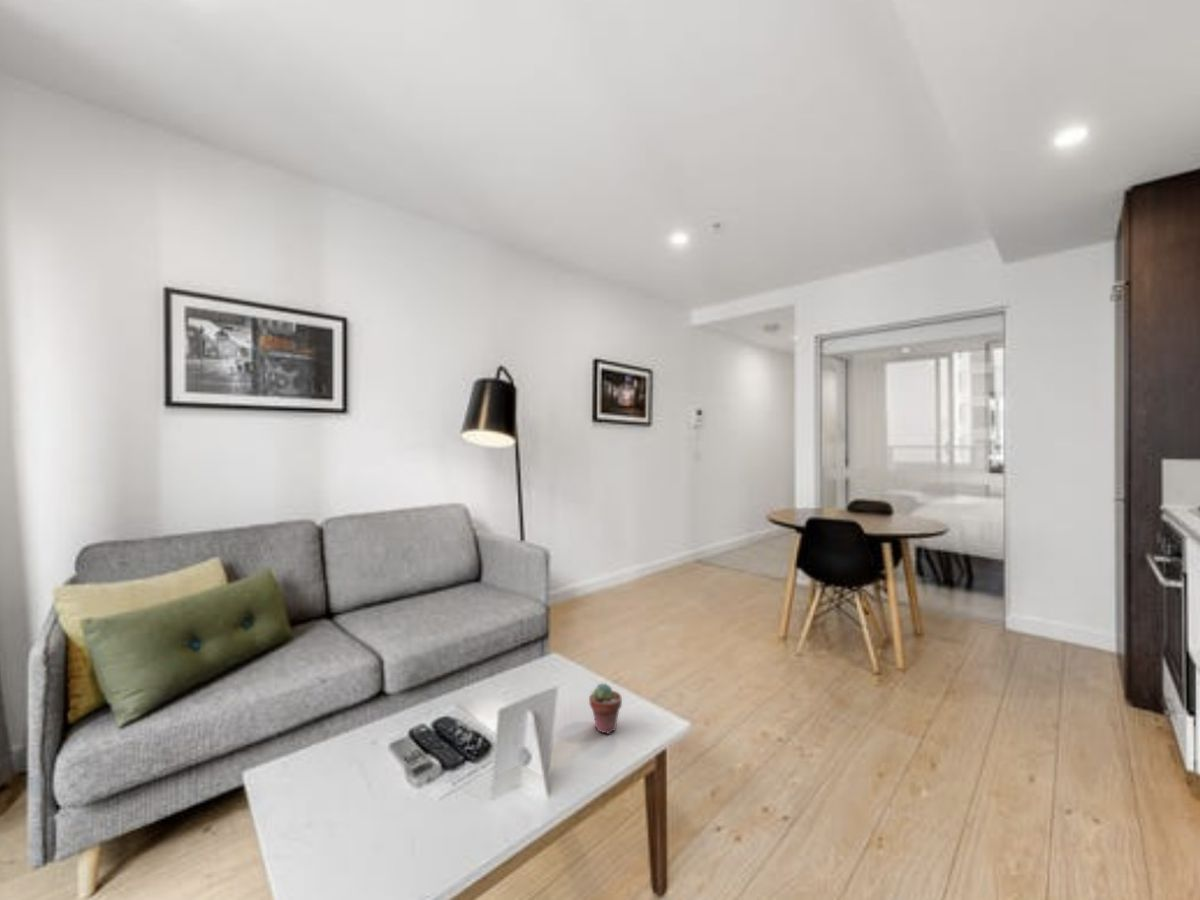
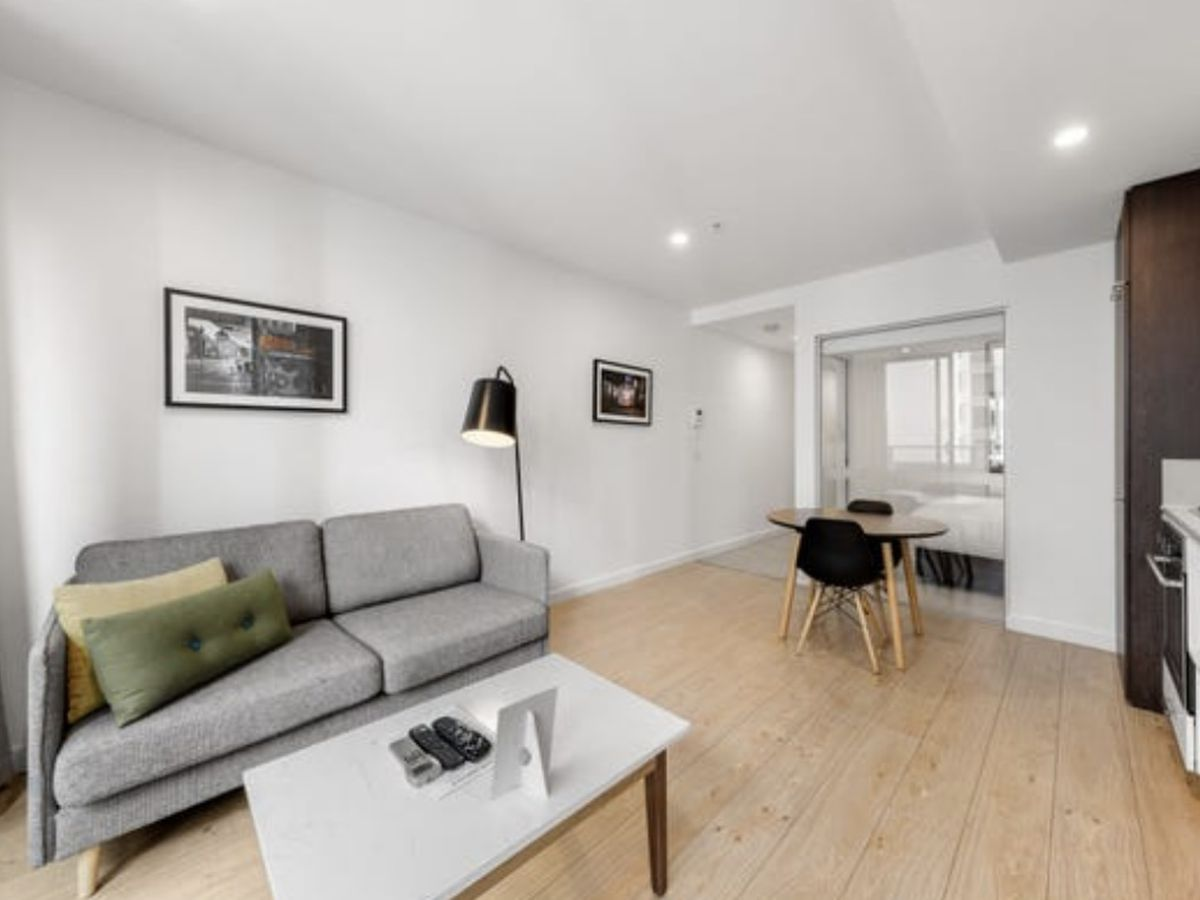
- potted succulent (605, 705)
